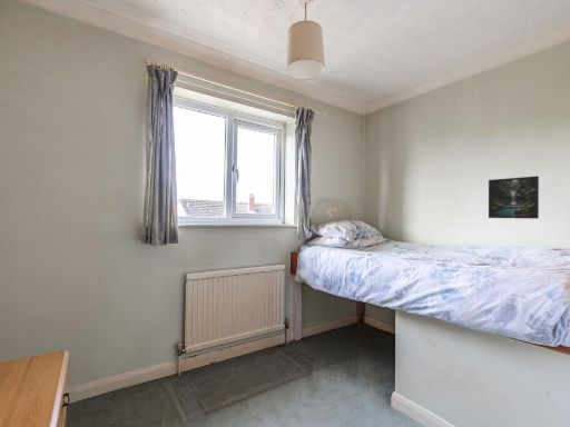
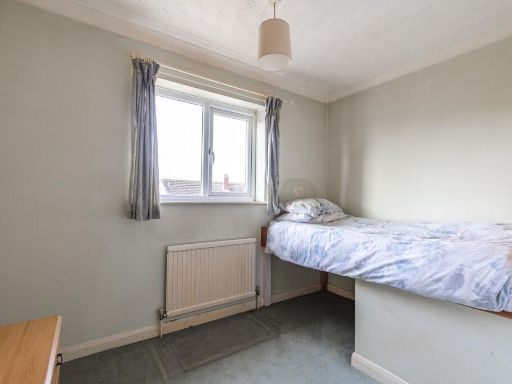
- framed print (512, 198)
